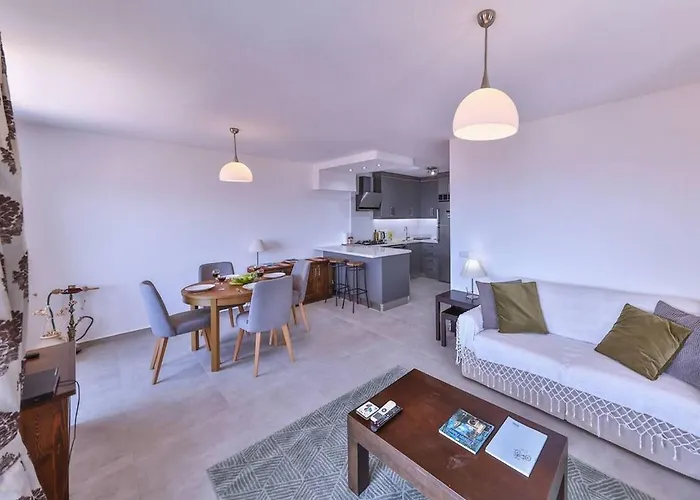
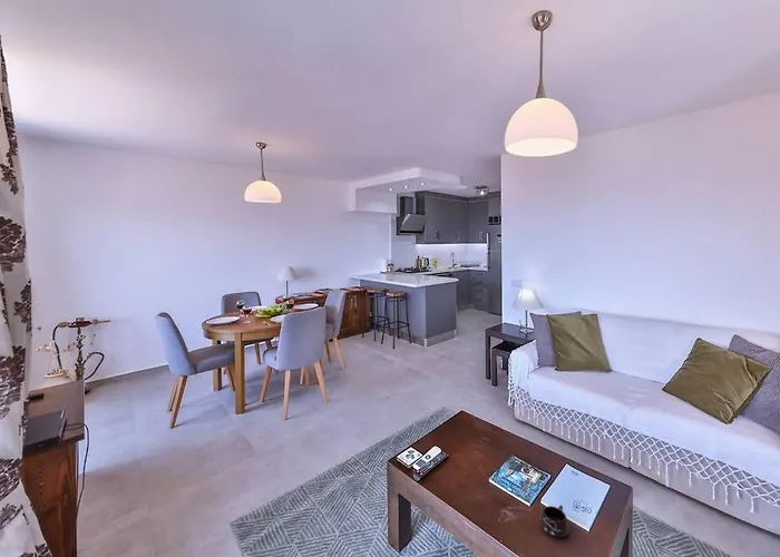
+ mug (555, 519)
